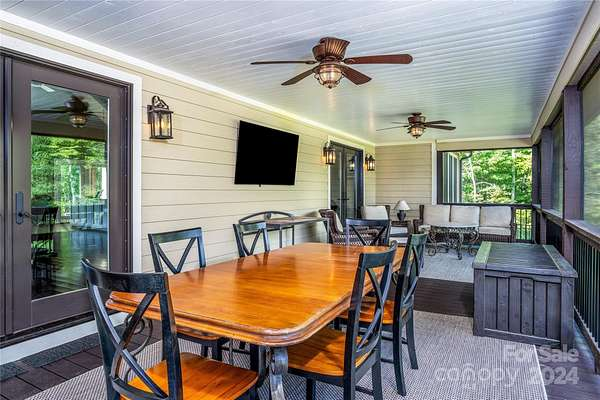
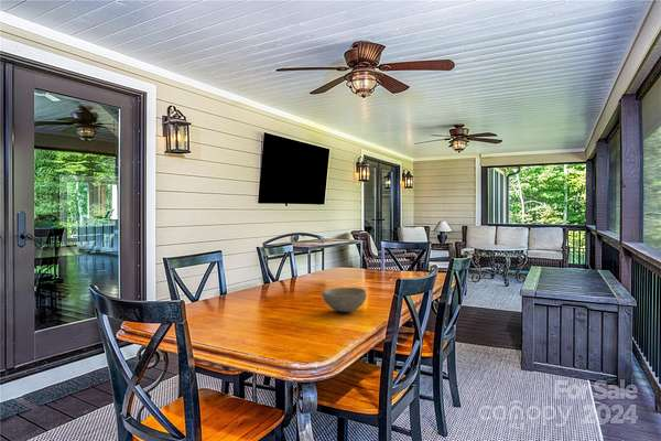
+ bowl (344, 300)
